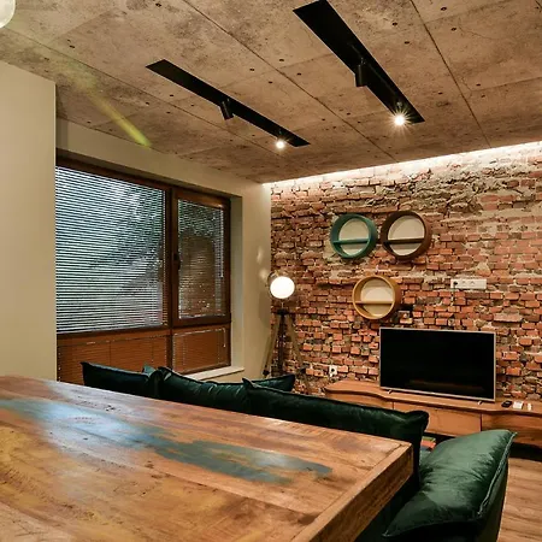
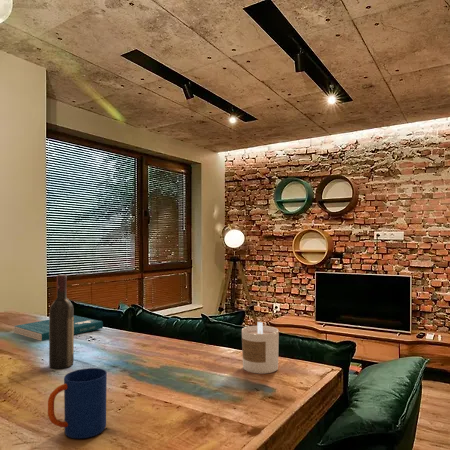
+ mug (77, 405)
+ book (48, 327)
+ candle (260, 345)
+ wine bottle (61, 319)
